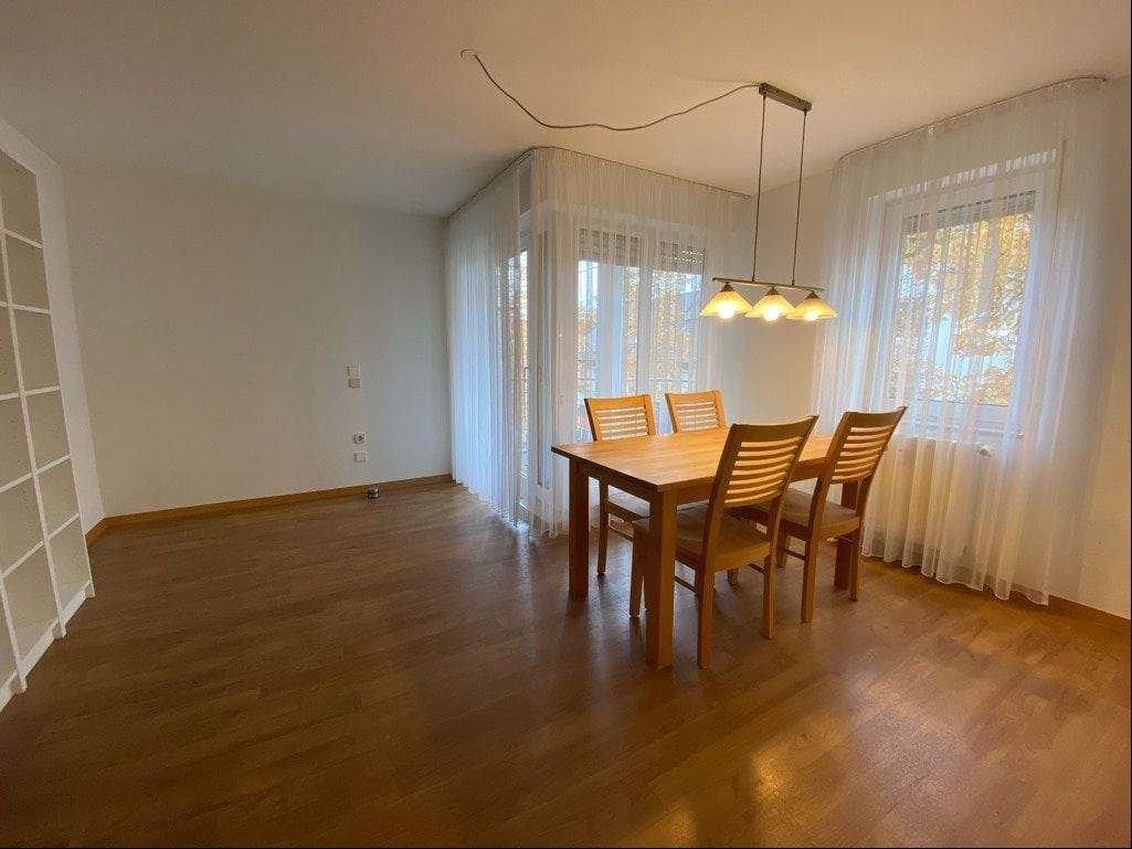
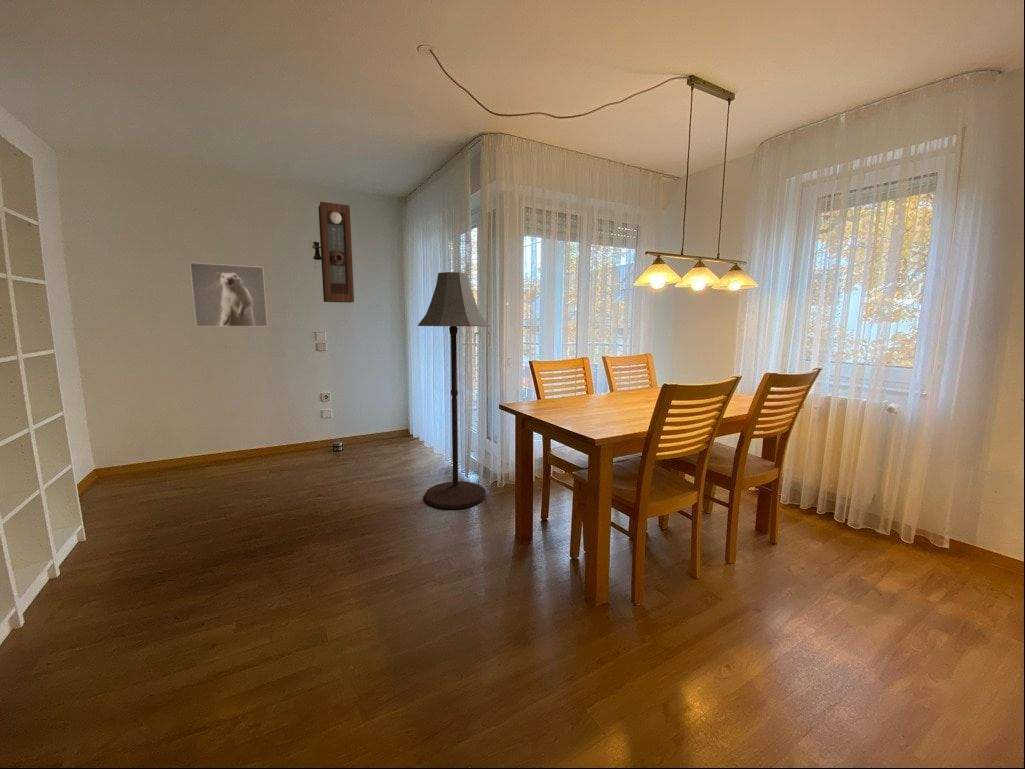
+ floor lamp (454, 389)
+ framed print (230, 296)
+ pendulum clock (332, 254)
